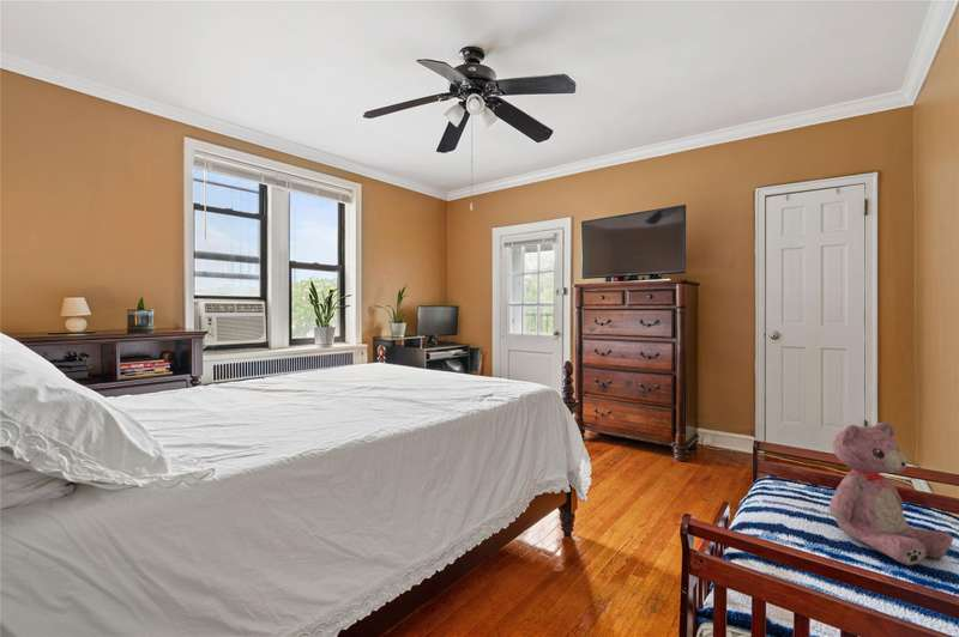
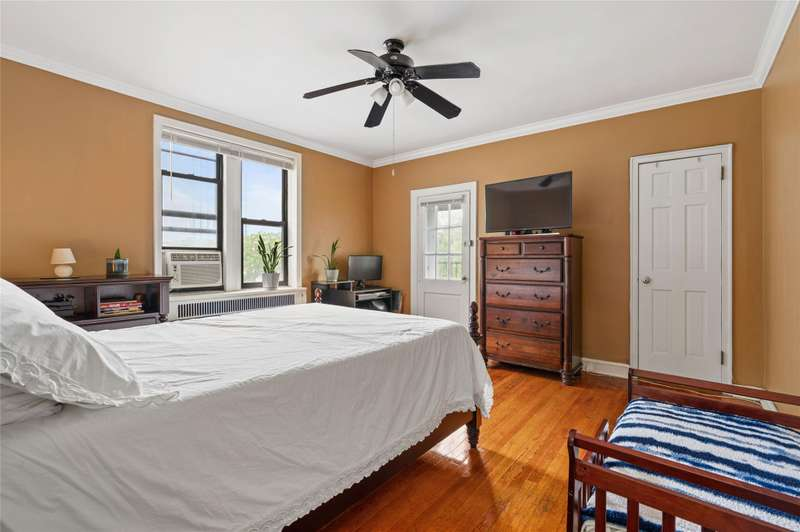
- teddy bear (883, 485)
